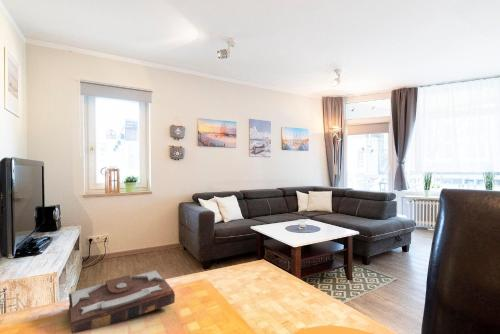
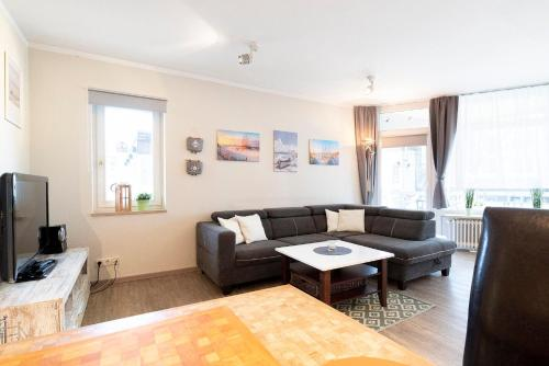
- book (122, 297)
